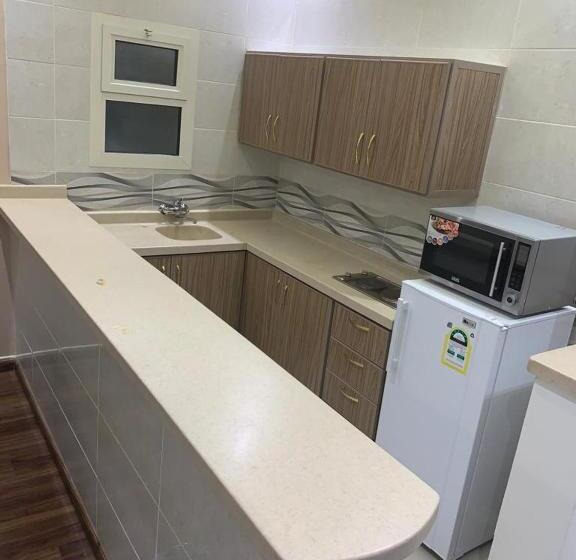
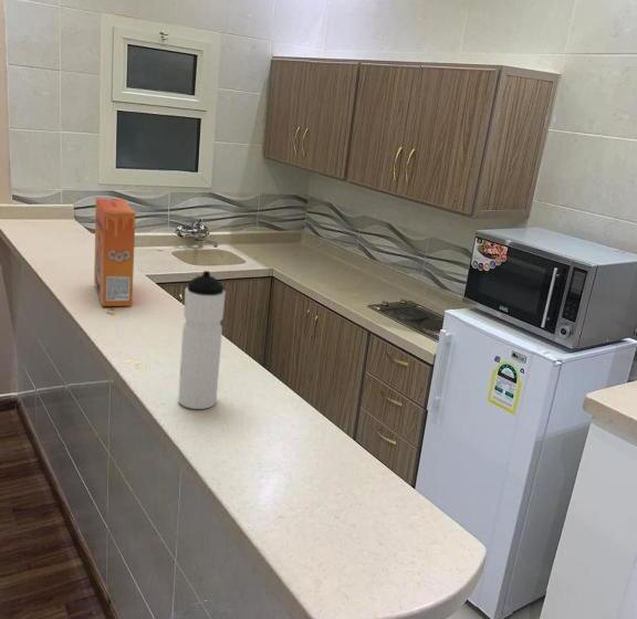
+ water bottle (201, 338)
+ cereal box (113, 250)
